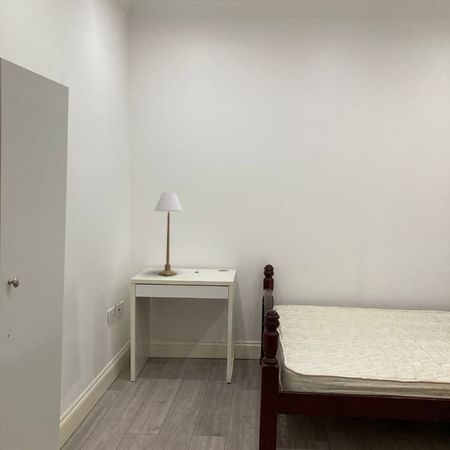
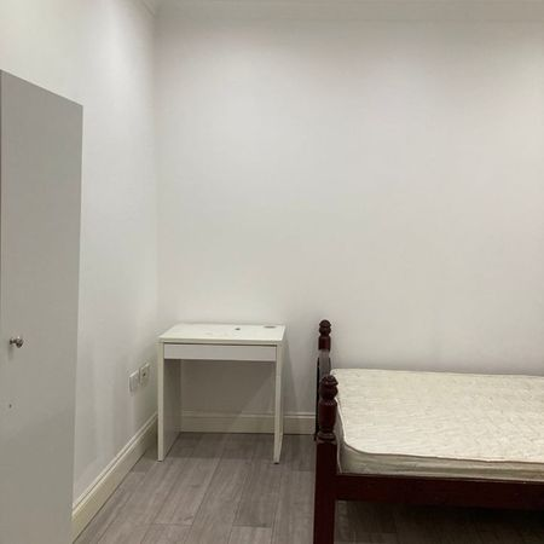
- table lamp (168, 233)
